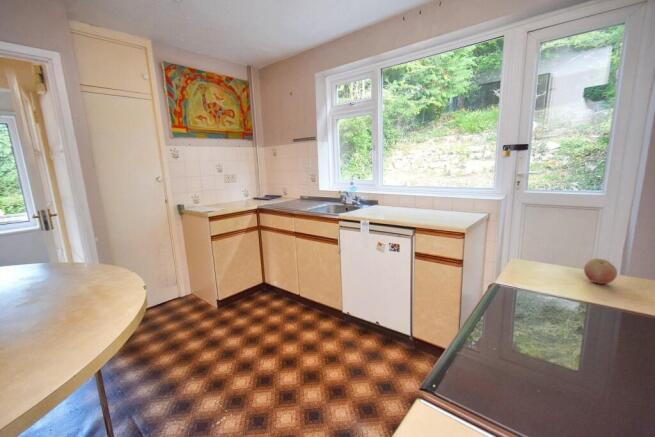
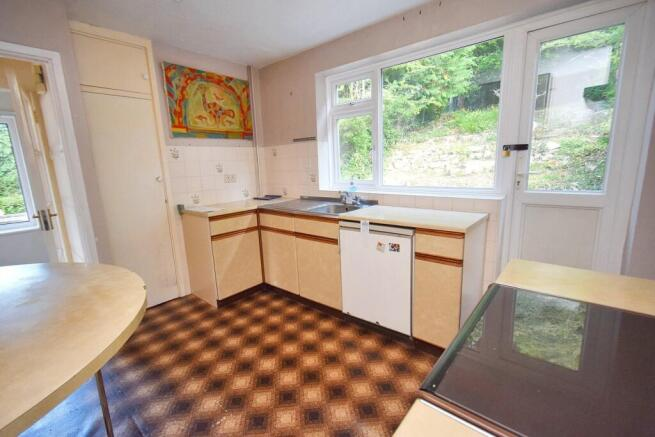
- fruit (600, 271)
